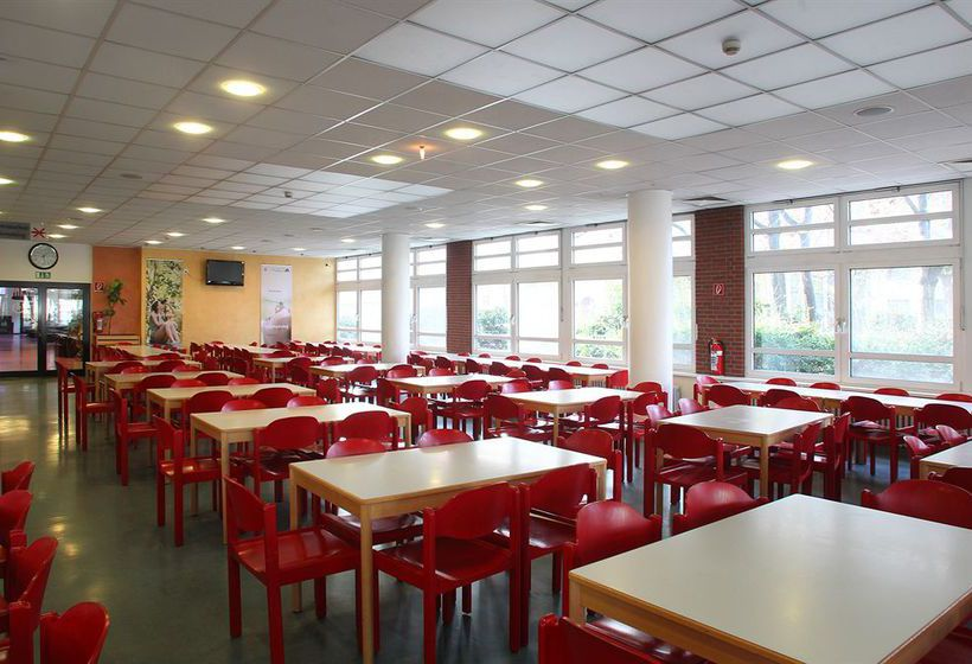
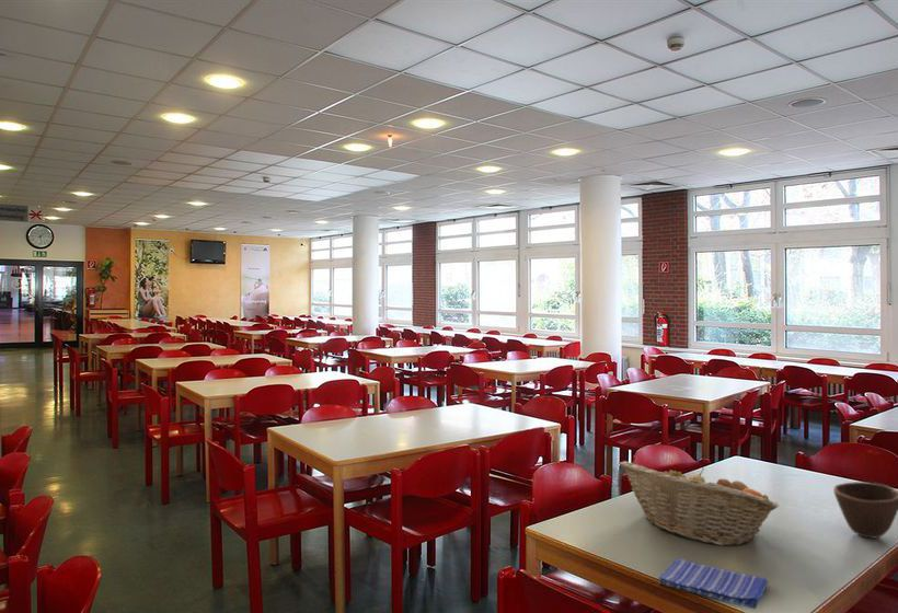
+ fruit basket (693, 495)
+ bowl (866, 511)
+ dish towel (713, 579)
